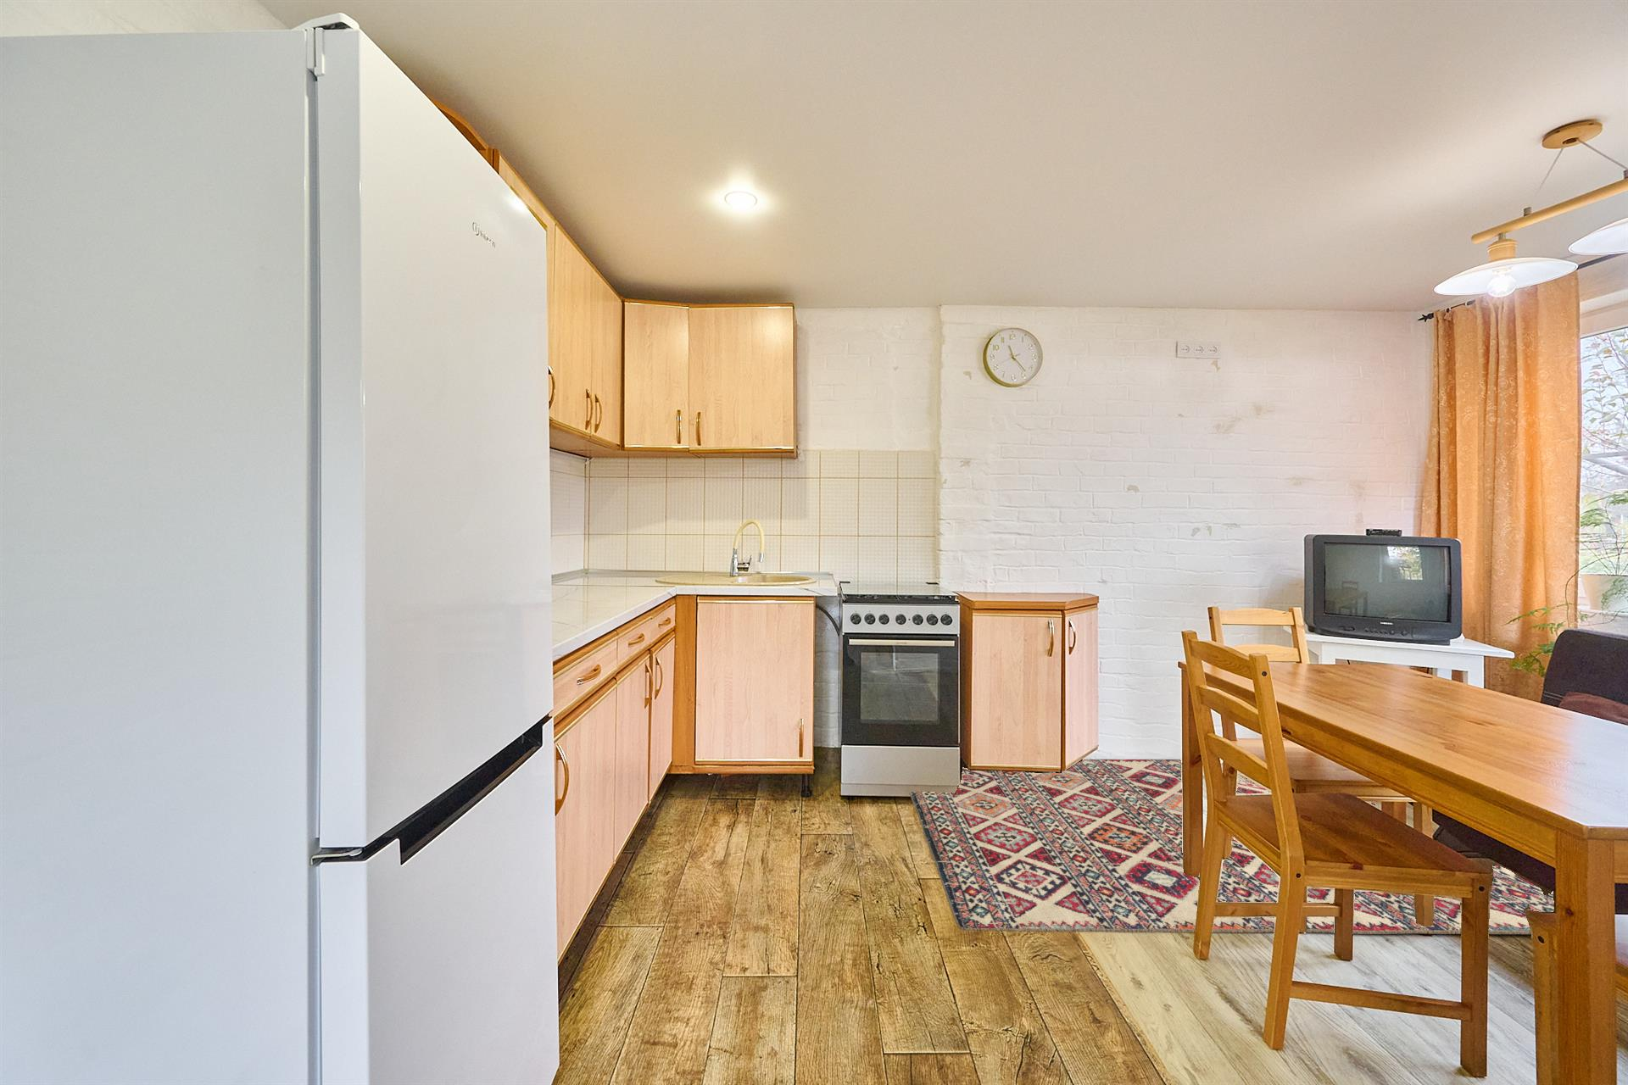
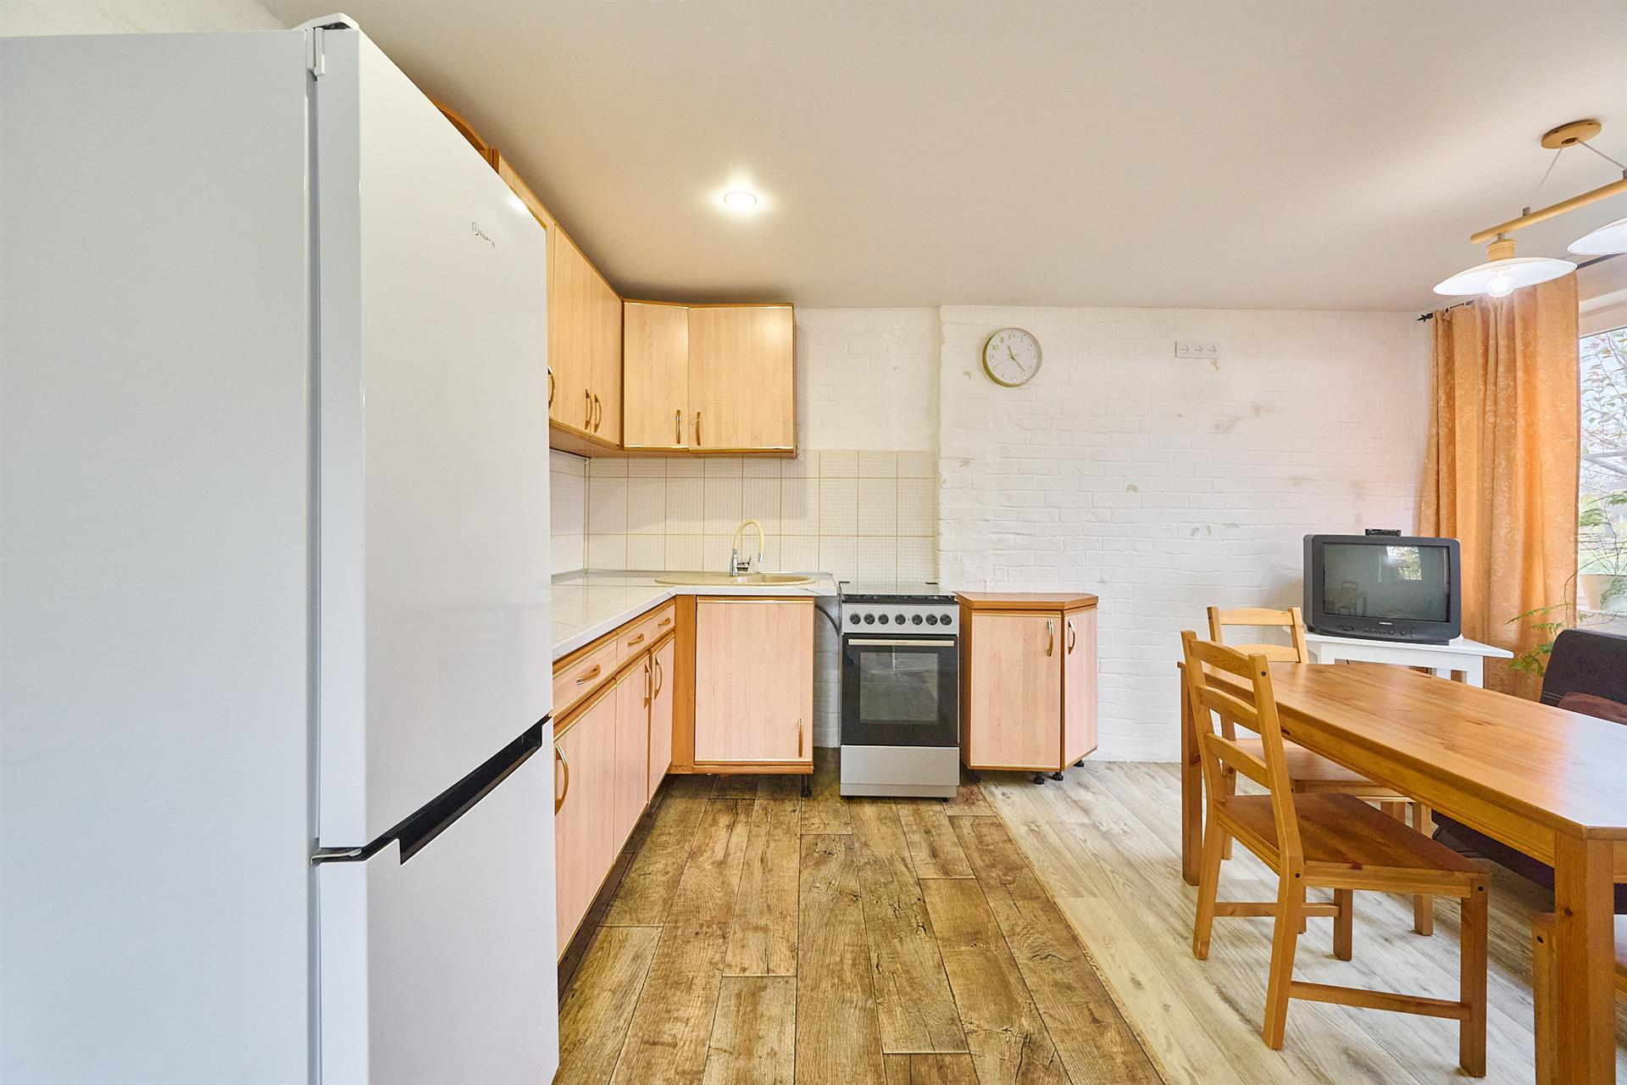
- rug (1232, 840)
